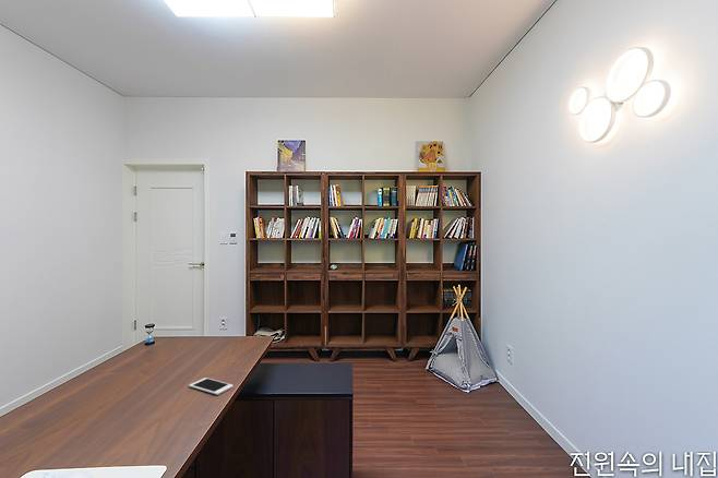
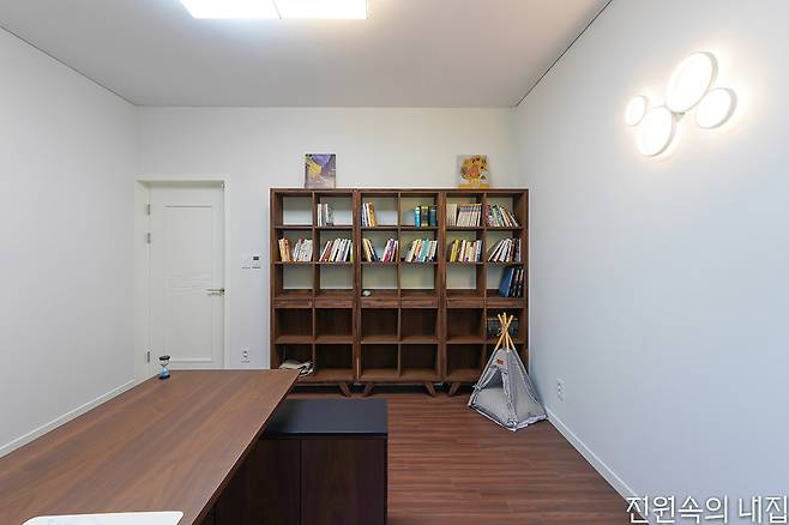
- cell phone (211, 385)
